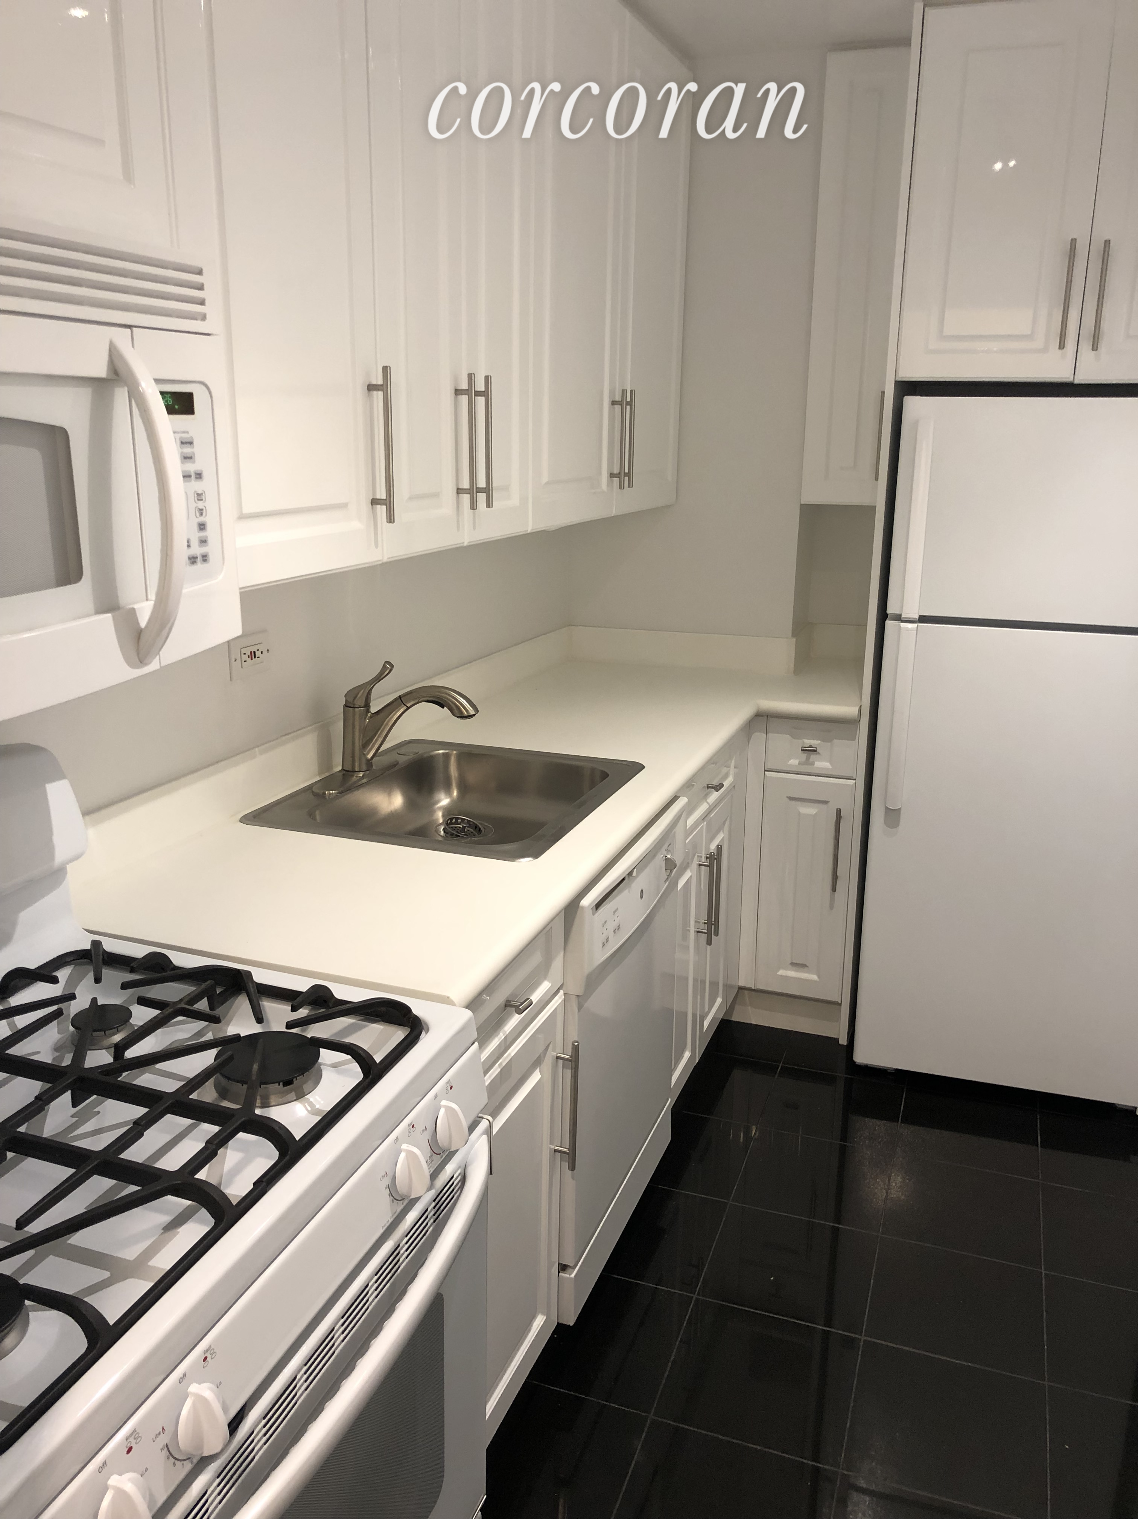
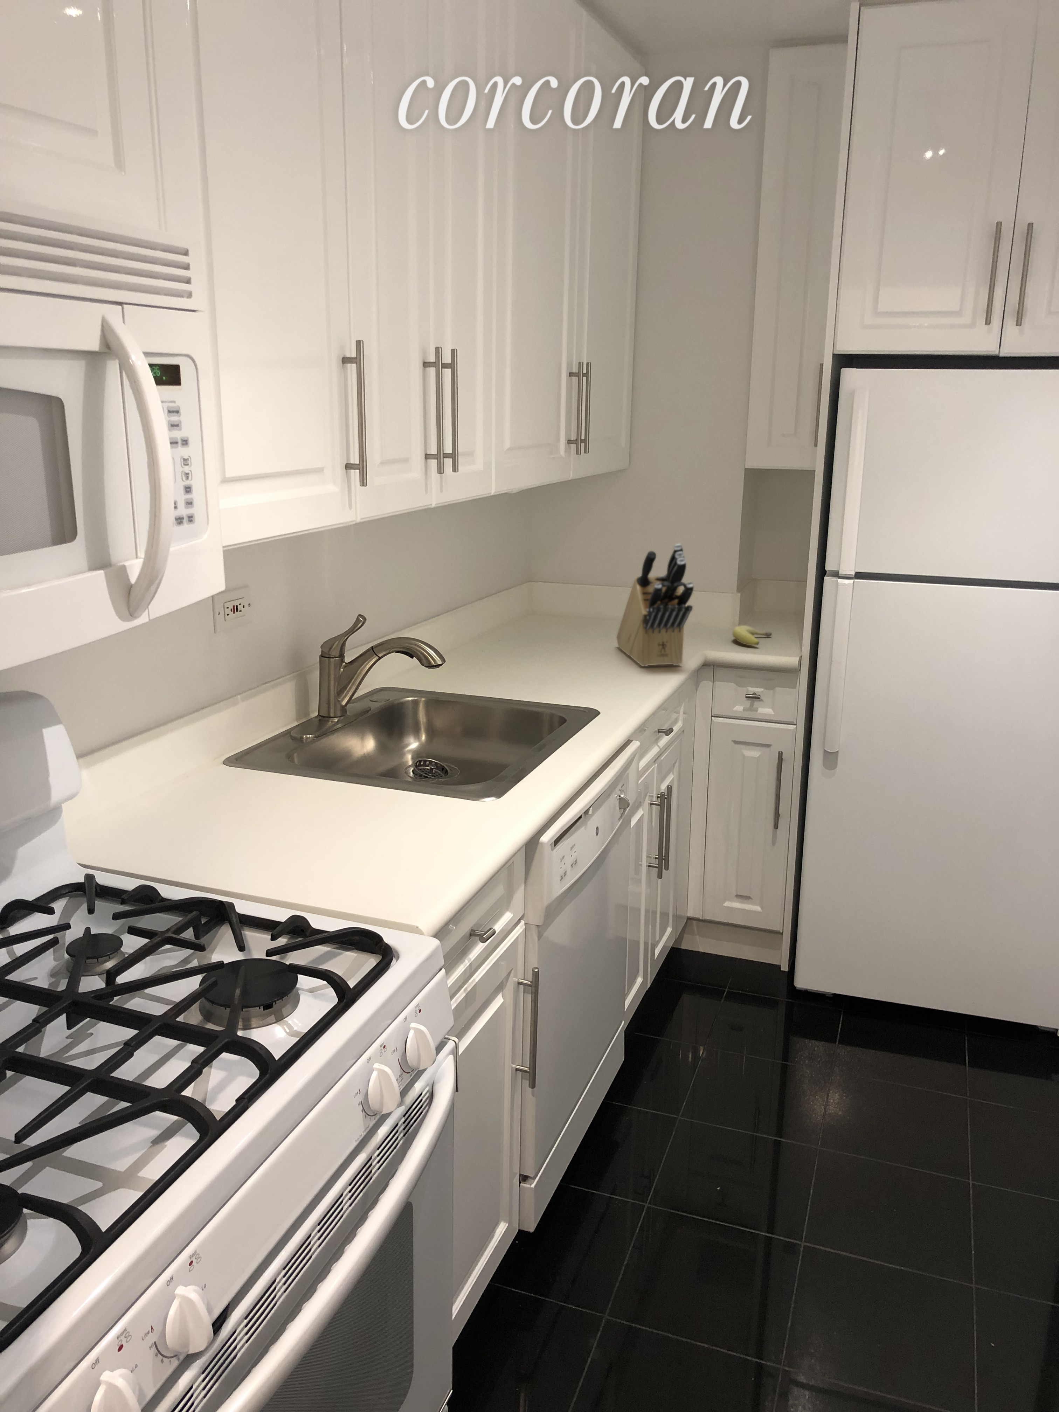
+ fruit (750, 634)
+ knife block (654, 600)
